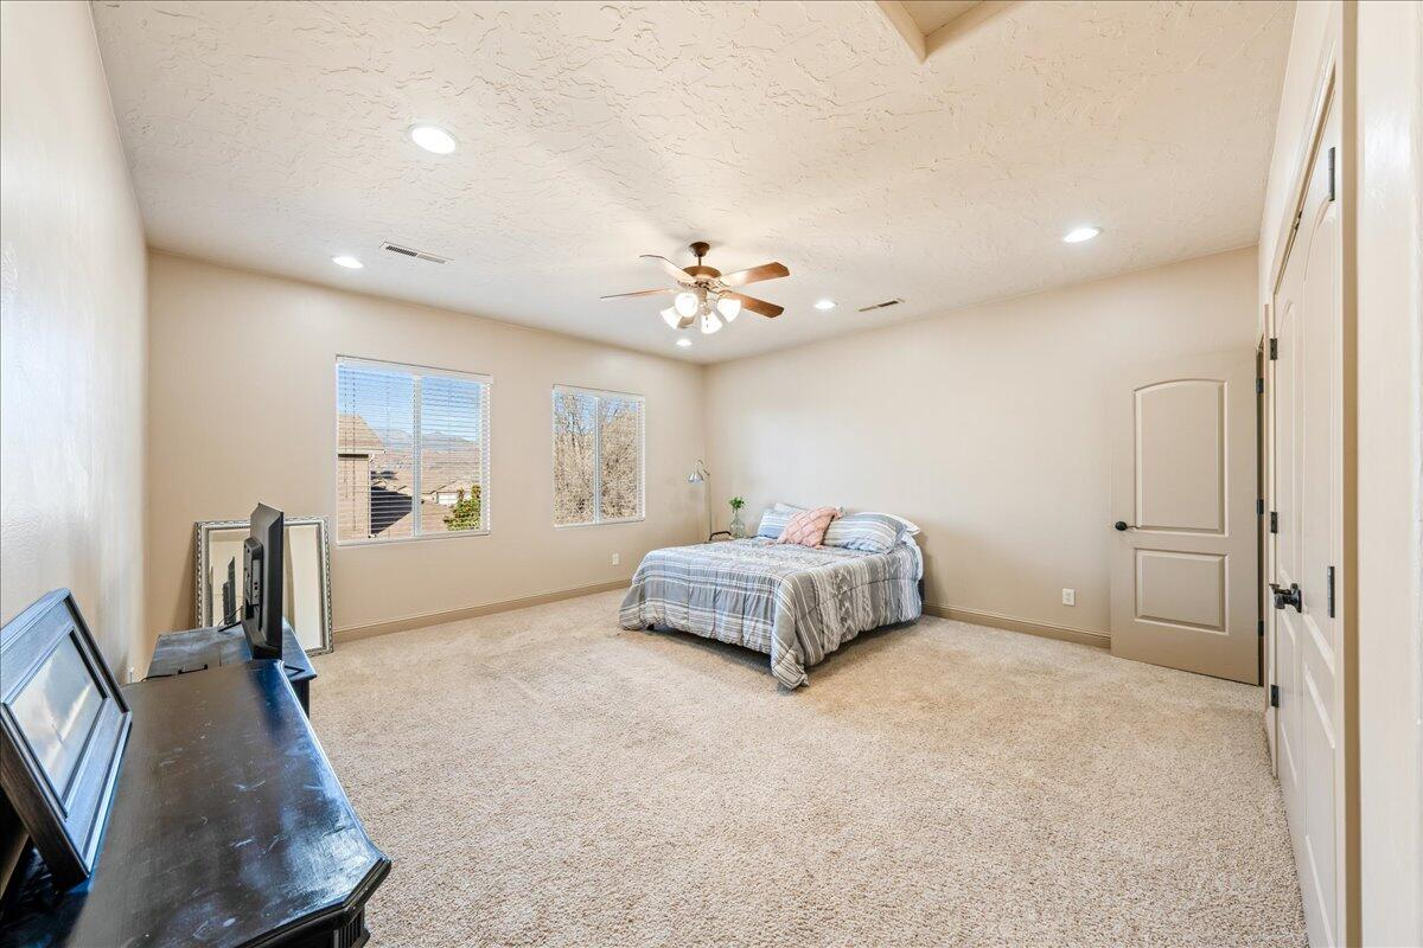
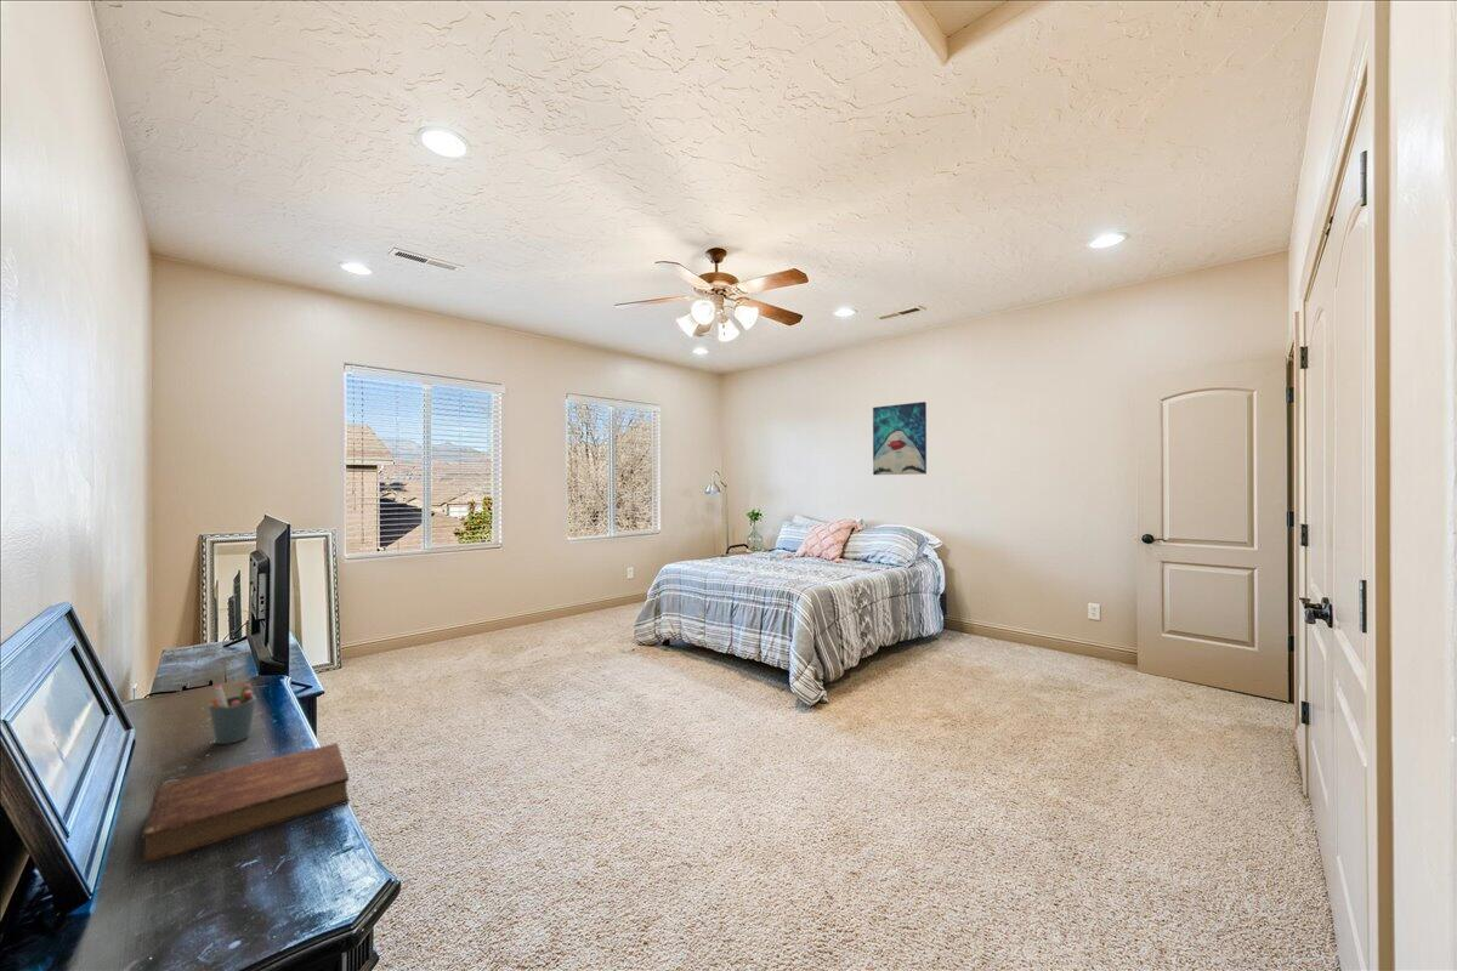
+ wall art (898, 439)
+ bible (254, 793)
+ pen holder (232, 709)
